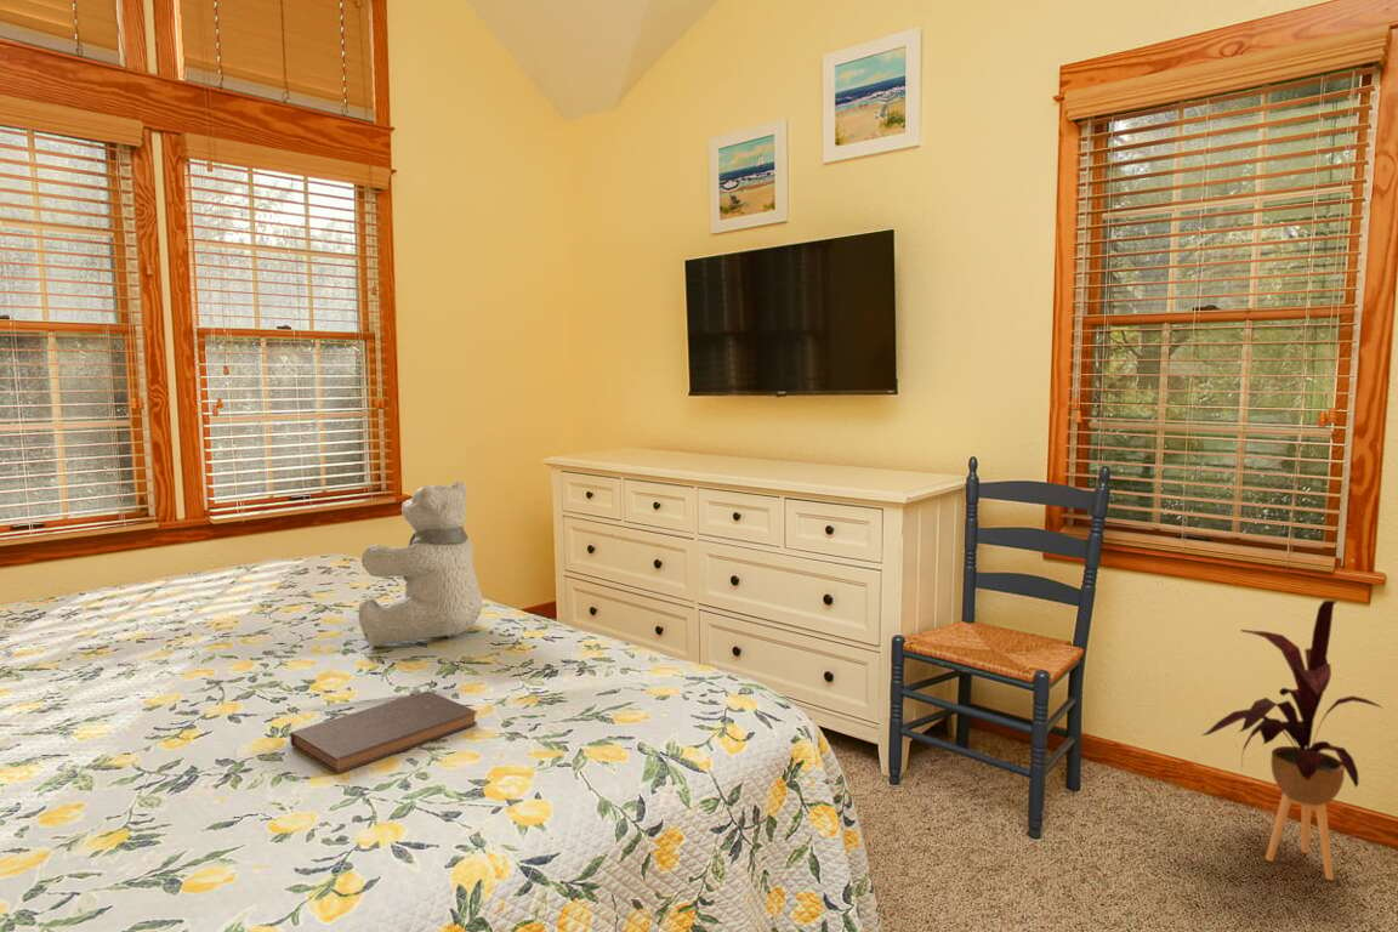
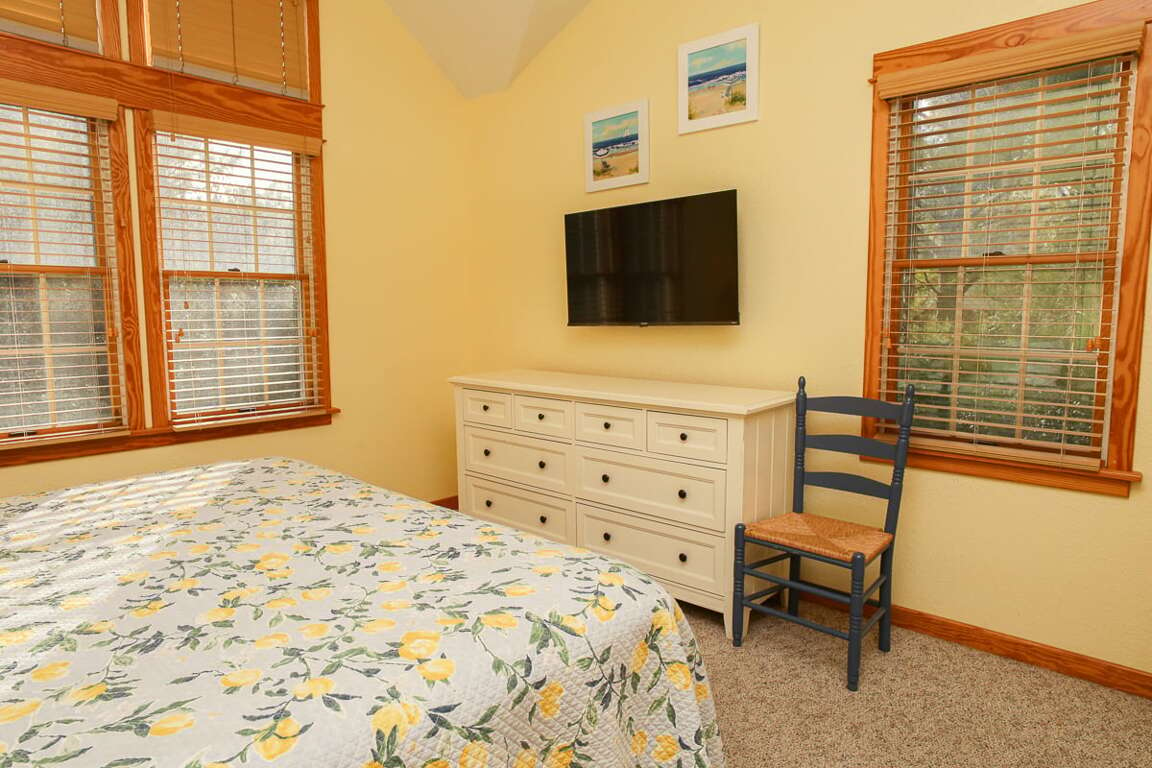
- house plant (1290, 727)
- book (386, 727)
- teddy bear (414, 558)
